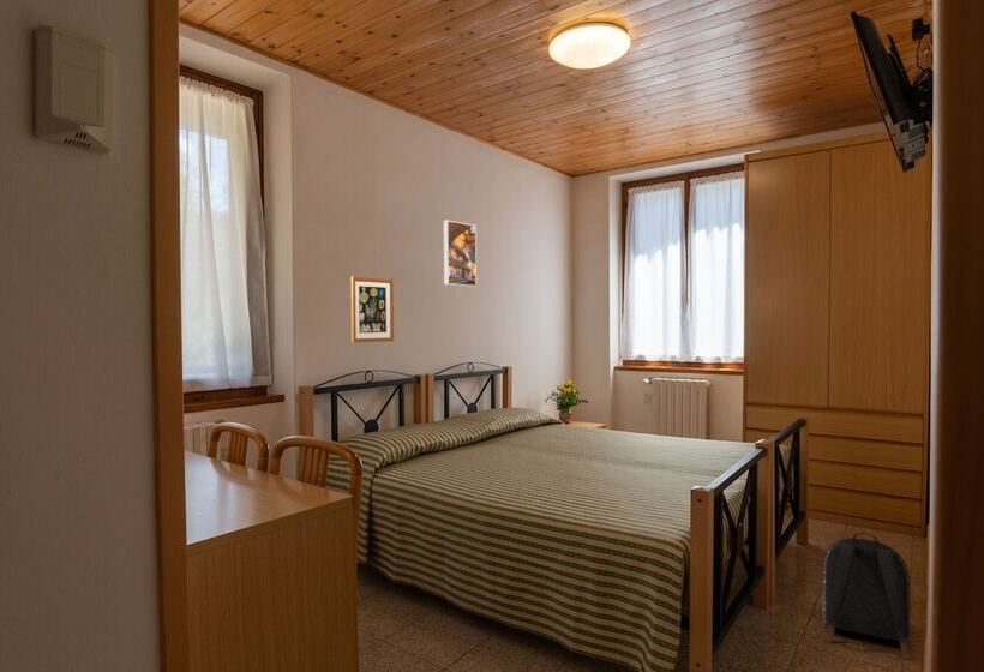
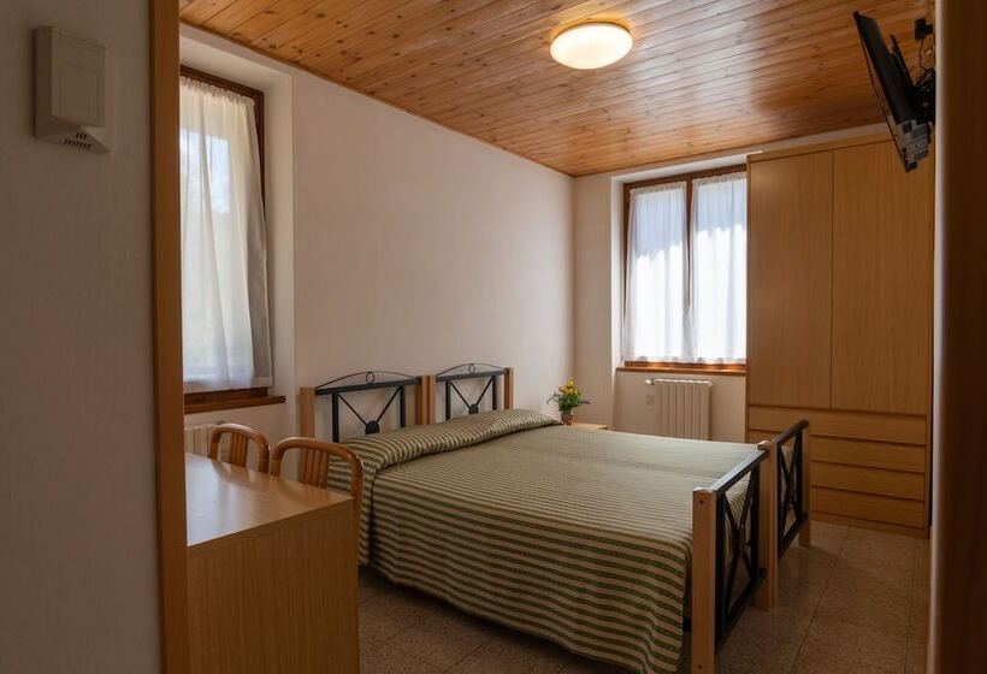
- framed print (460, 253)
- wall art (372, 310)
- backpack (865, 586)
